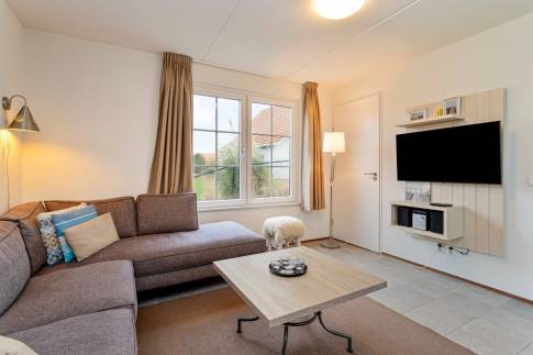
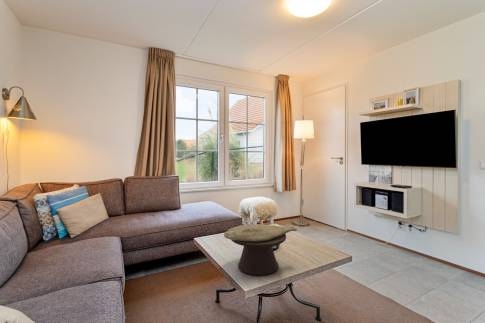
+ decorative bowl (261, 247)
